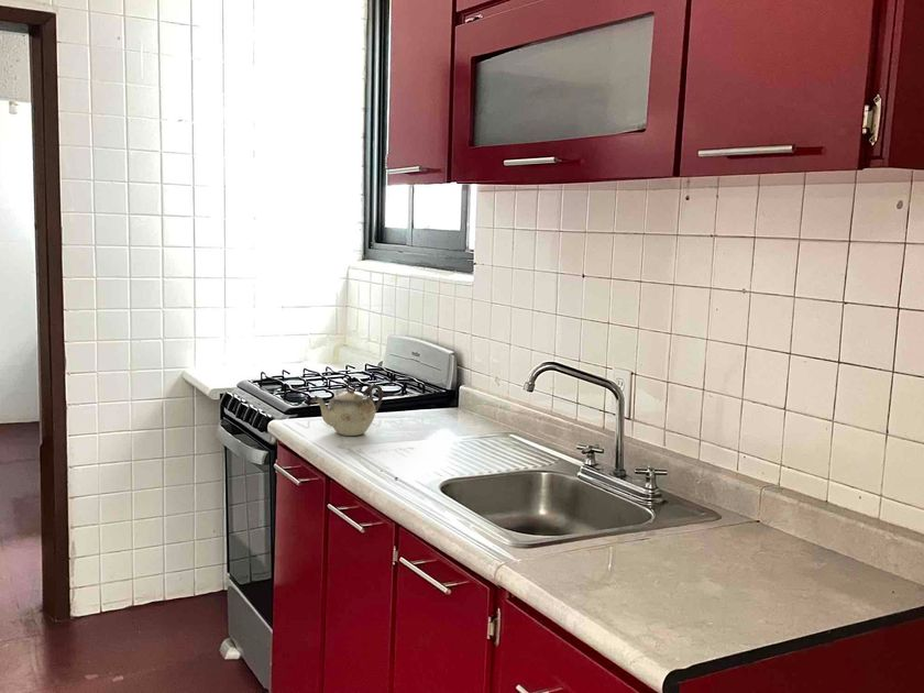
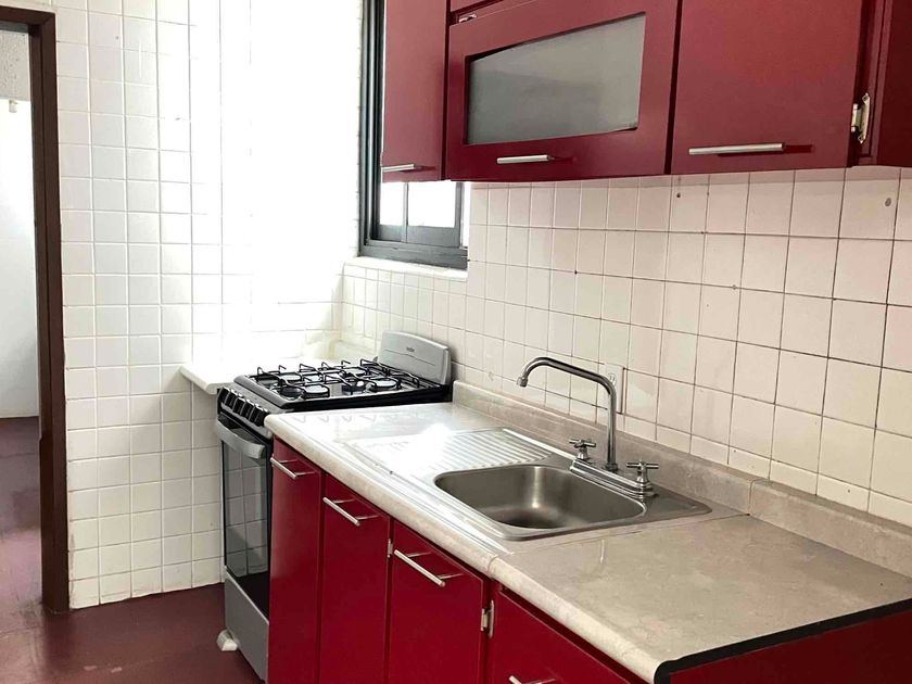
- teapot (346, 407)
